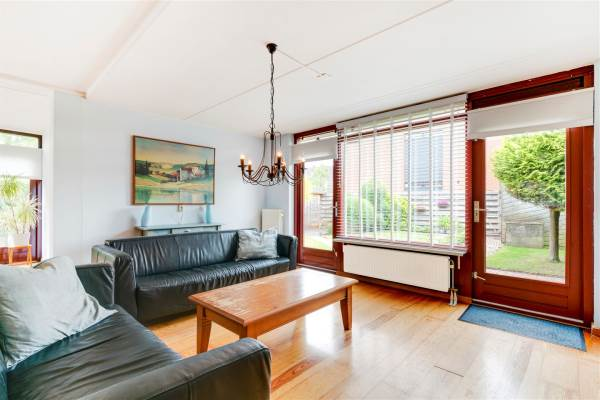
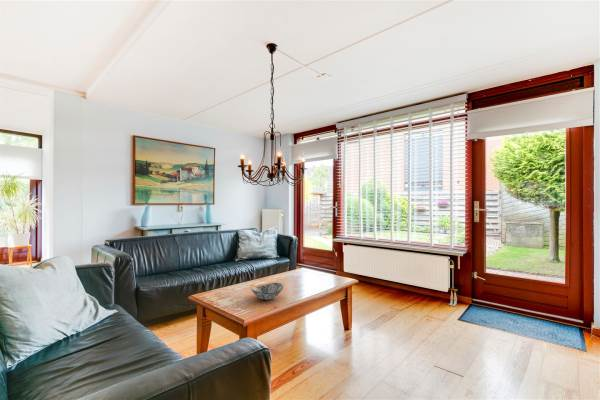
+ decorative bowl (267, 292)
